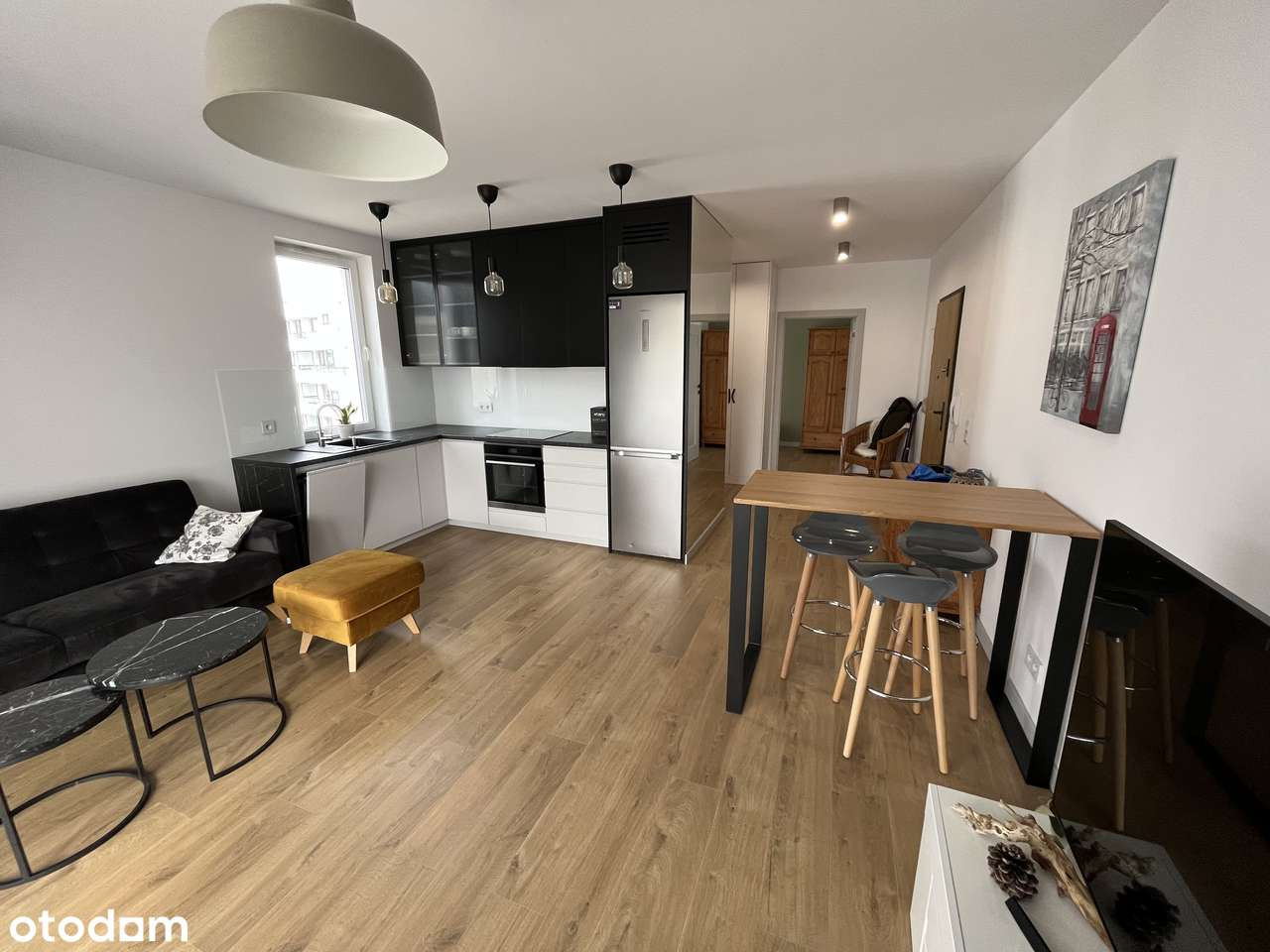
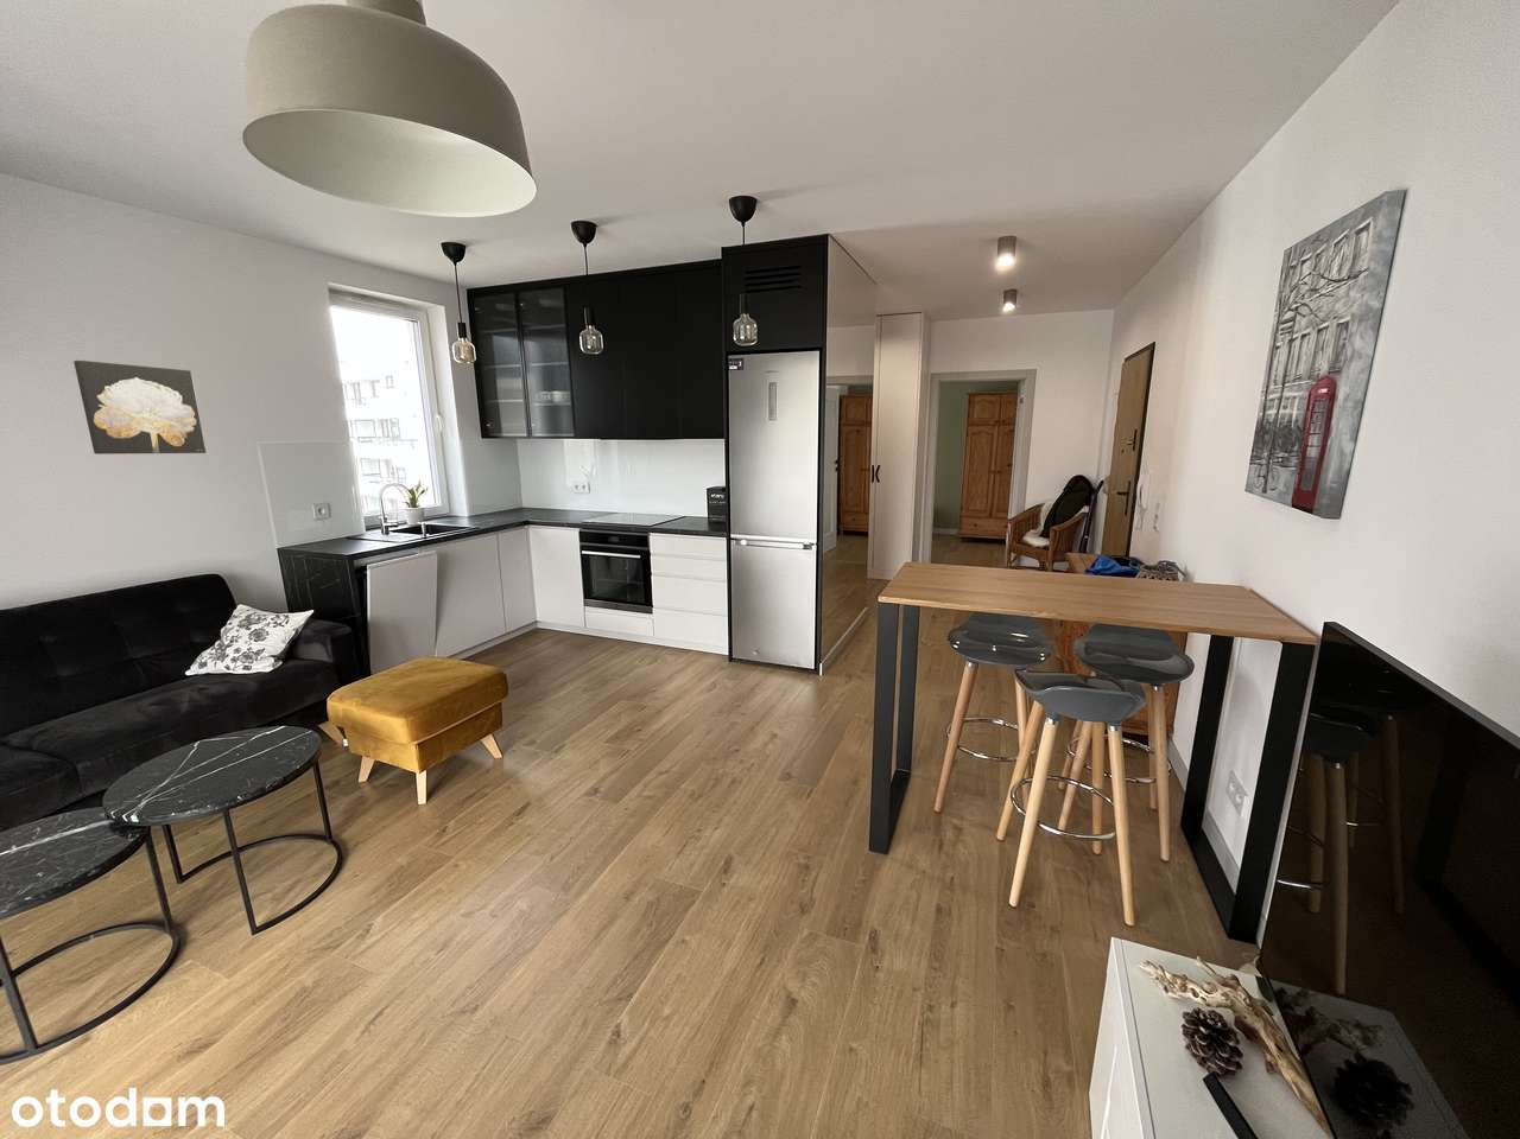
+ wall art (144, 409)
